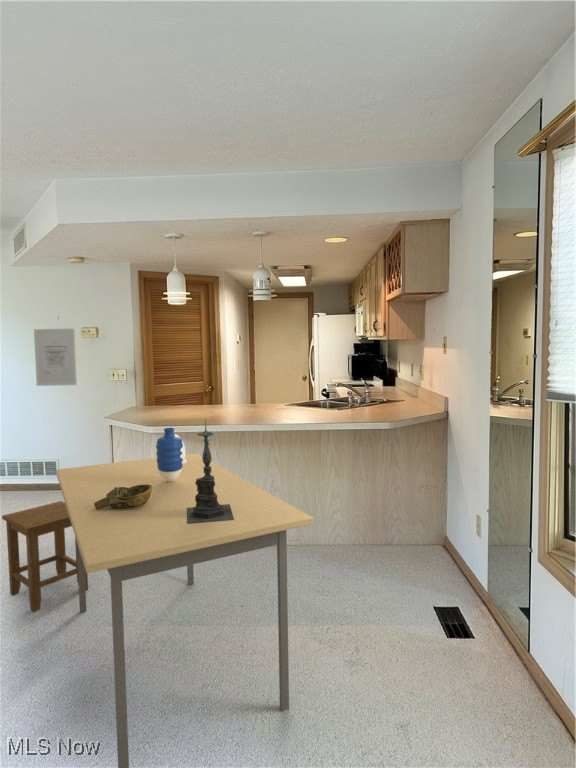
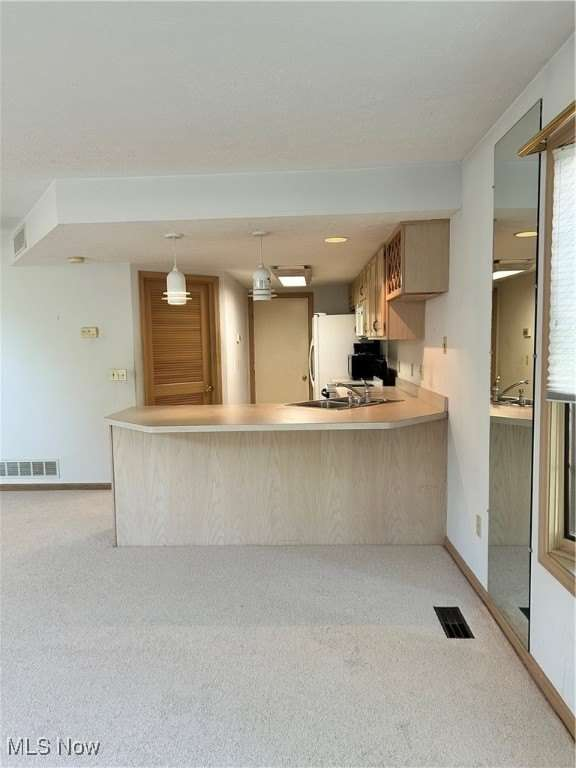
- decorative bowl (123, 496)
- stool (49, 557)
- dining table (163, 570)
- candle holder (208, 466)
- wall art (55, 357)
- vase (170, 454)
